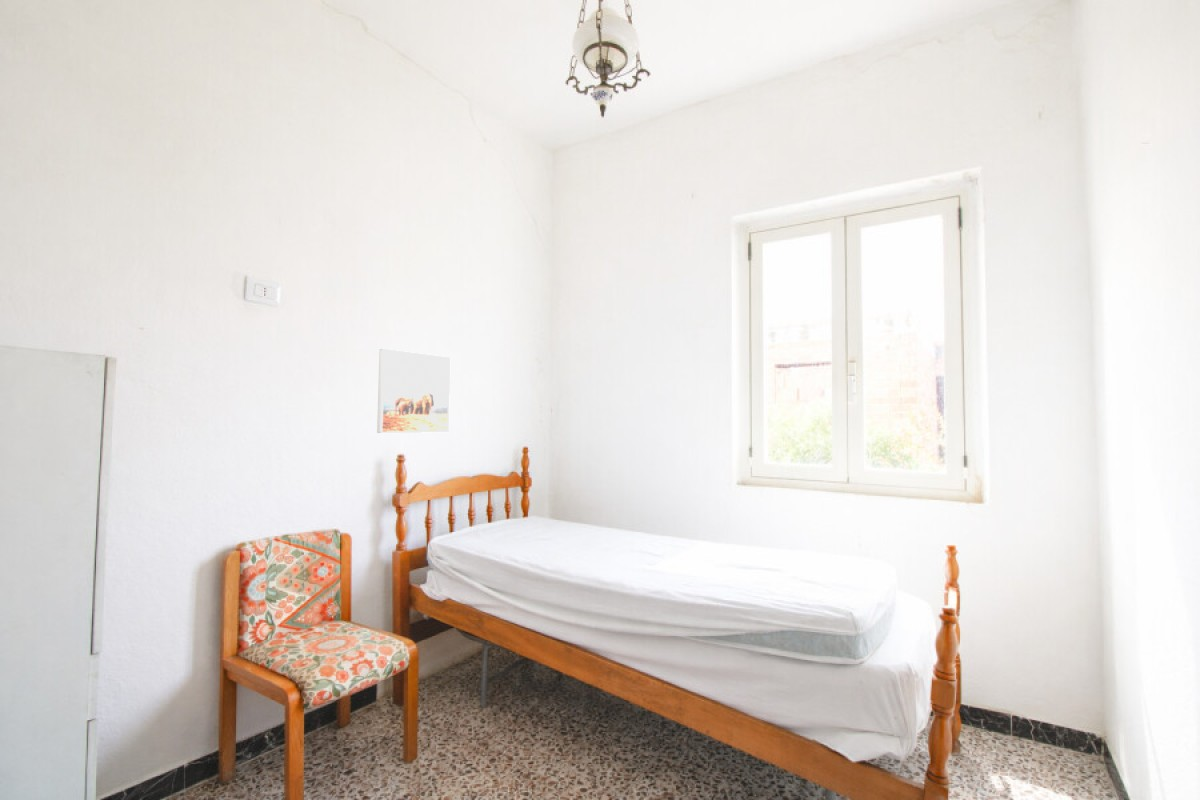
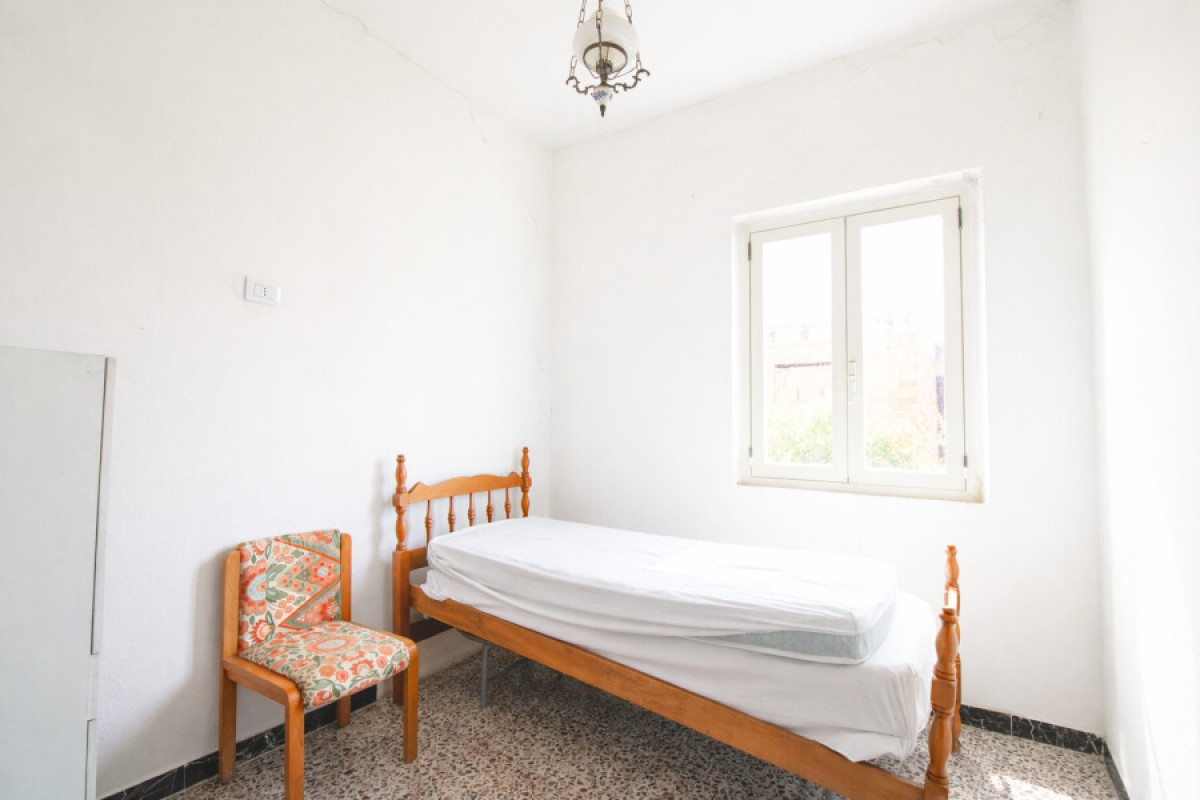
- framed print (416, 392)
